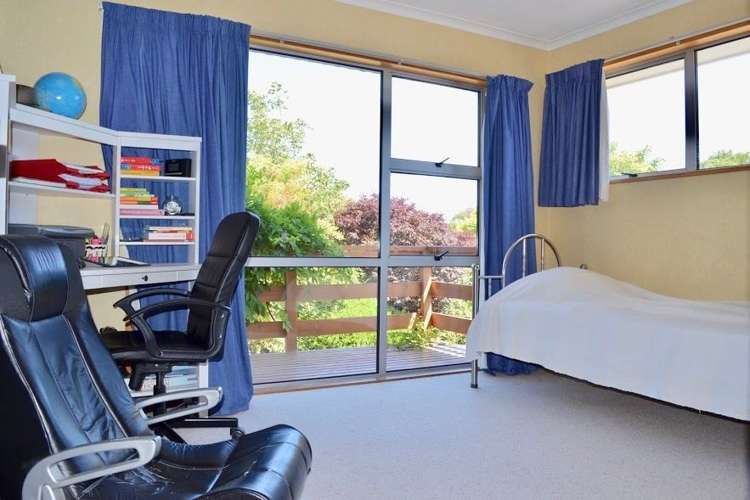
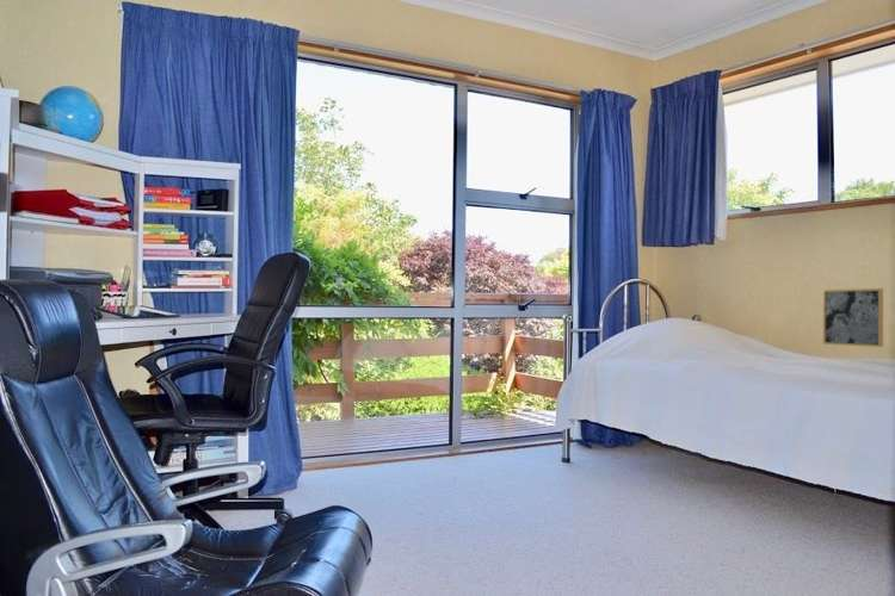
+ wall art (852, 317)
